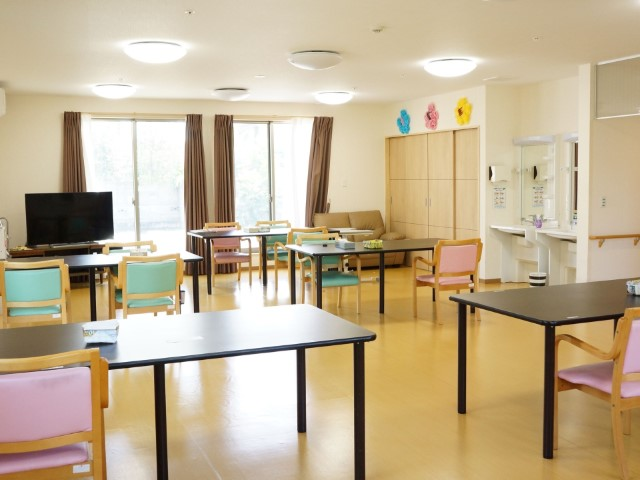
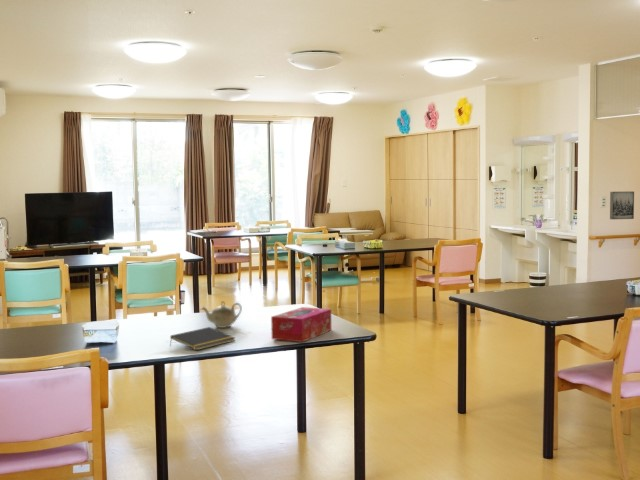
+ wall art (622, 205)
+ notepad (203, 338)
+ tissue box (302, 323)
+ teapot (221, 314)
